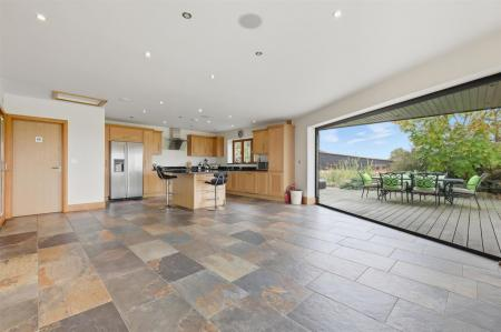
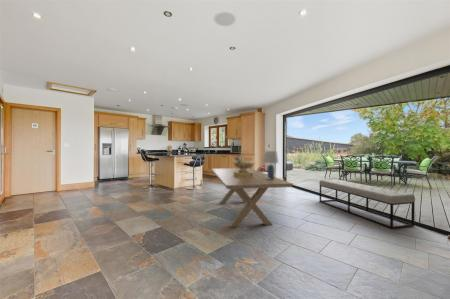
+ bench (359, 196)
+ dining table (241, 193)
+ birdbath (242, 164)
+ lamp (270, 165)
